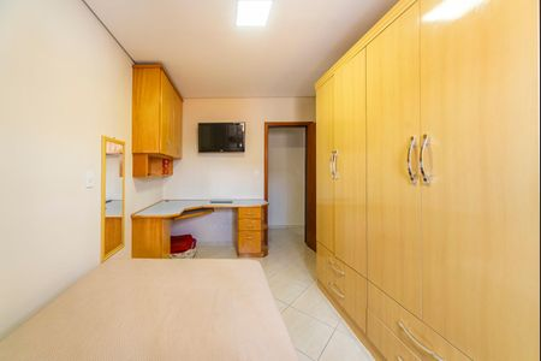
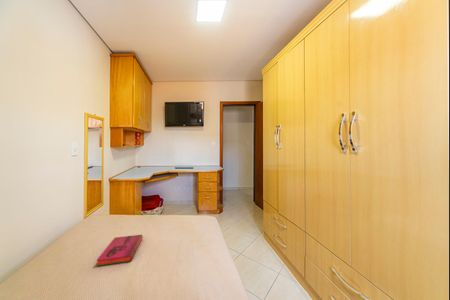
+ hardback book (122, 248)
